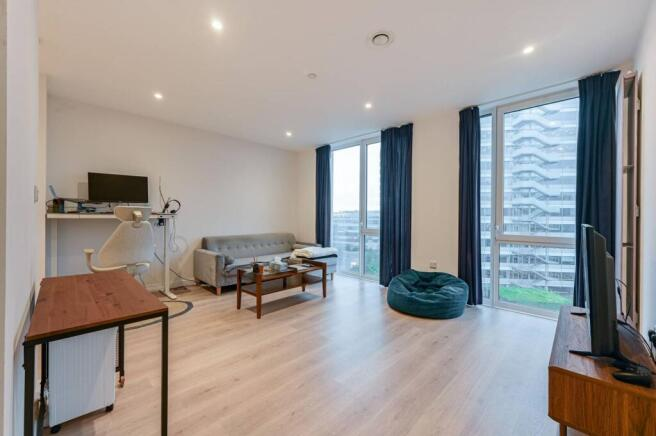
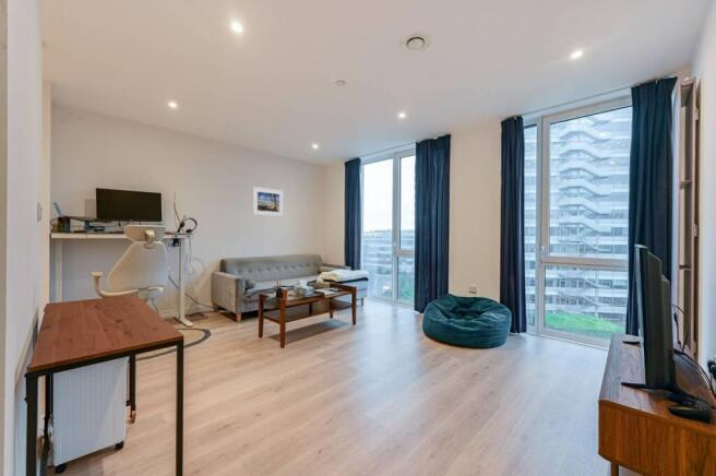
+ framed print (268, 202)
